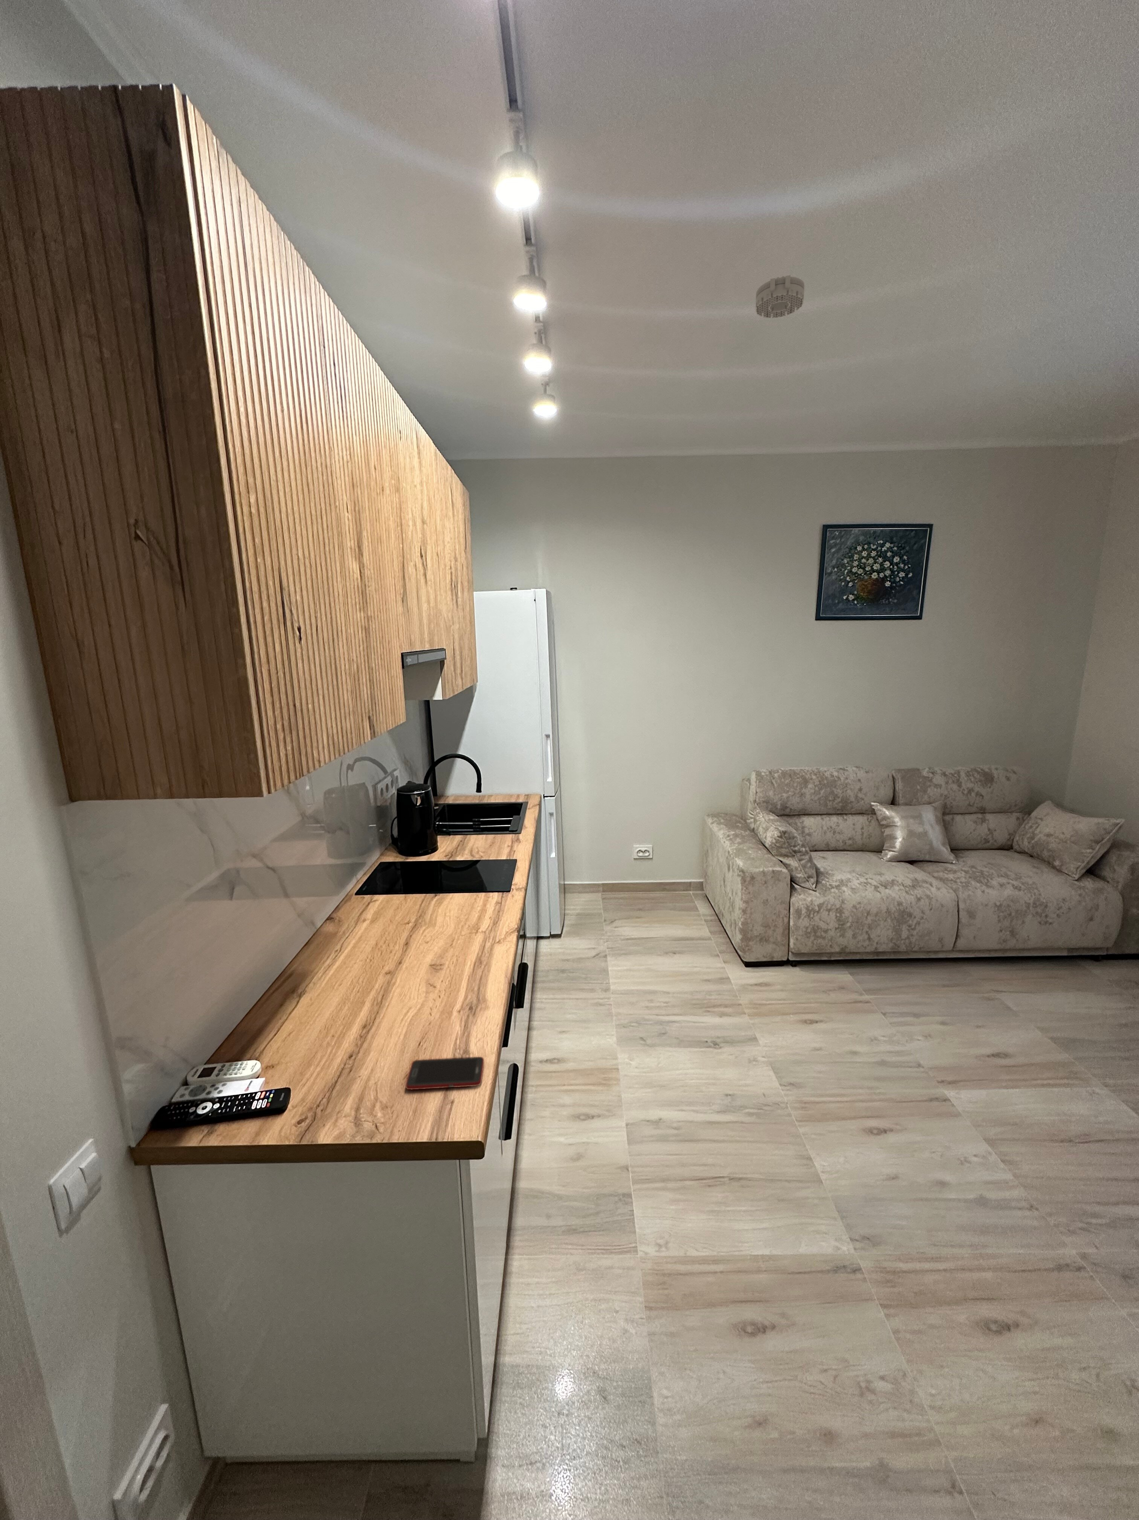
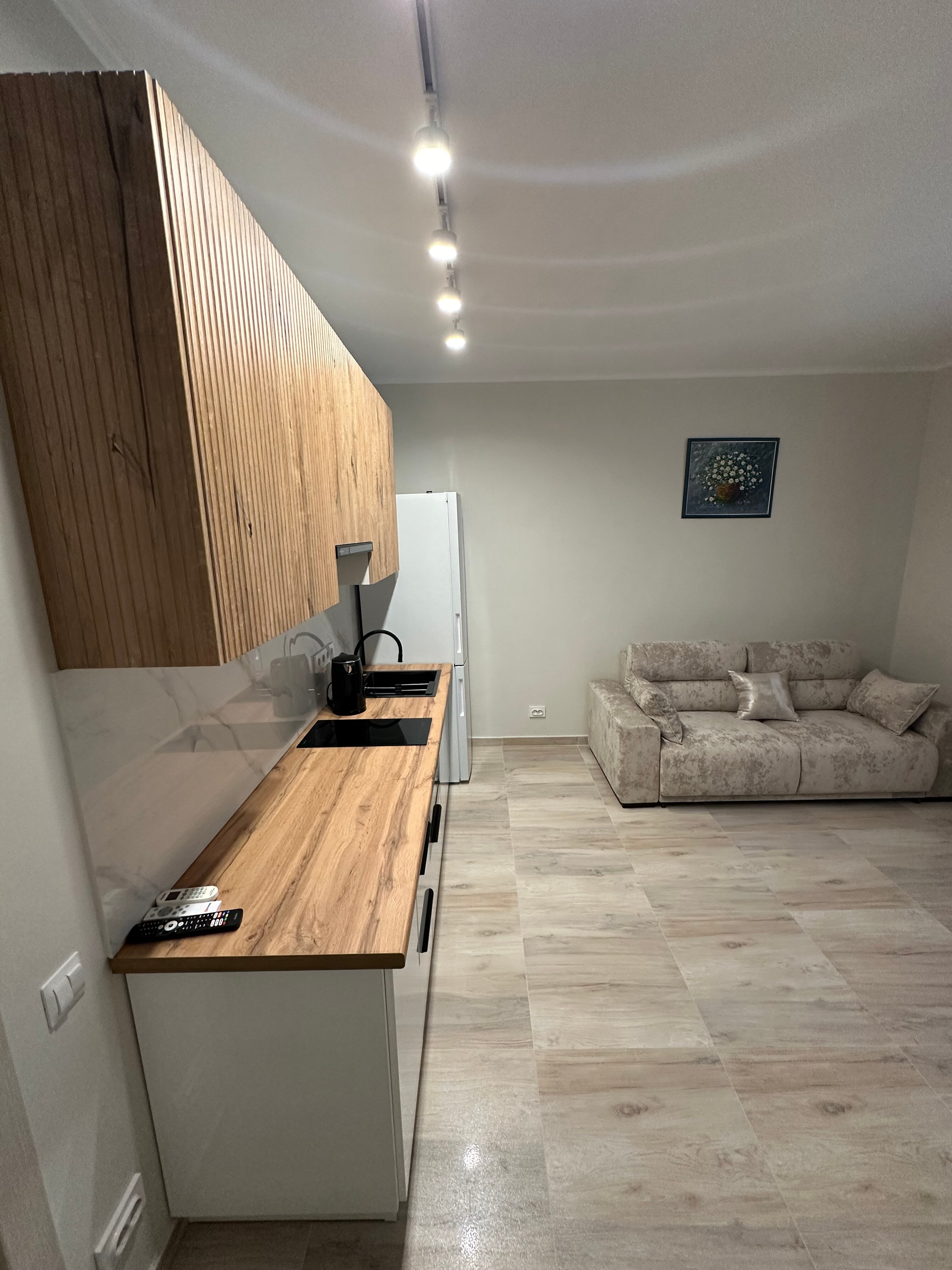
- smoke detector (779, 297)
- cell phone (445, 1072)
